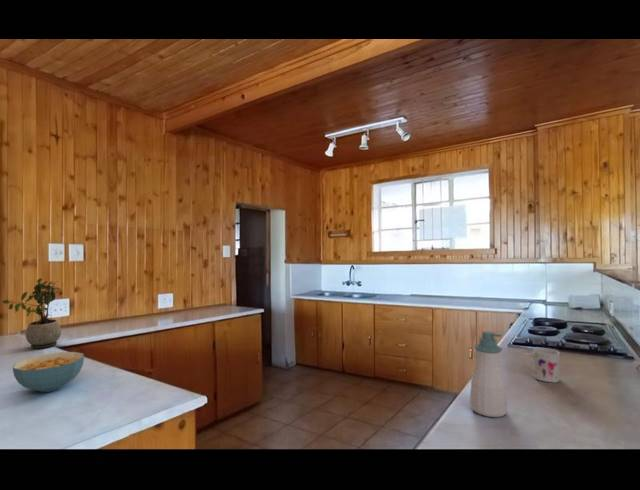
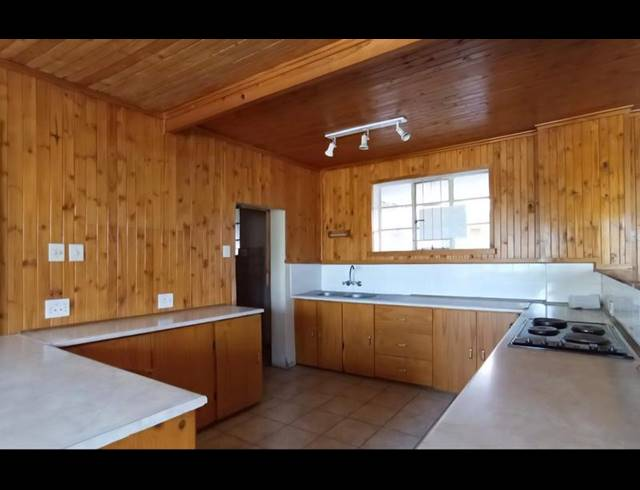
- potted plant (36, 312)
- mug (541, 364)
- cereal bowl (50, 374)
- soap bottle (488, 371)
